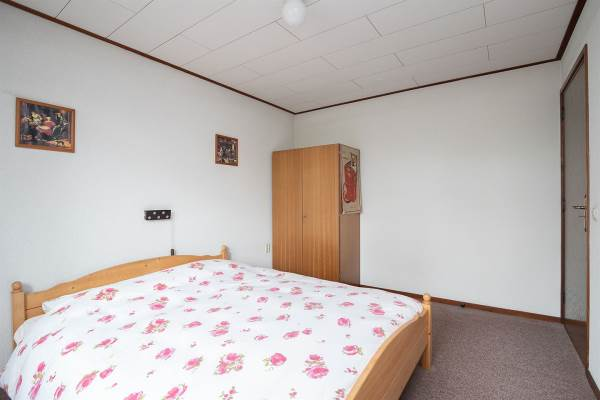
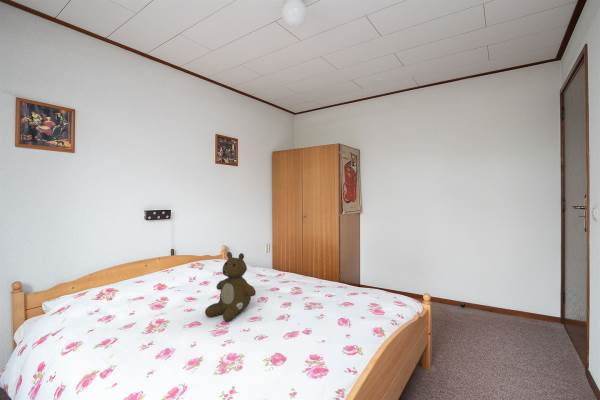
+ teddy bear (229, 283)
